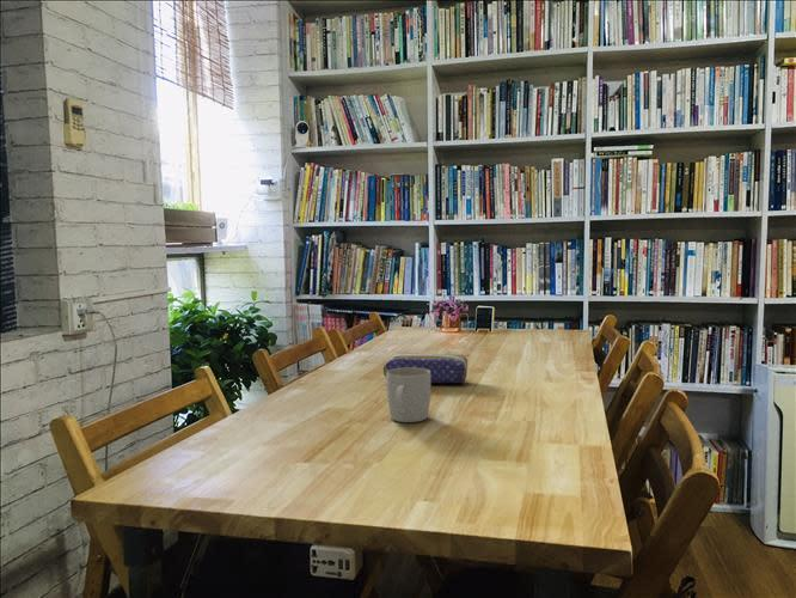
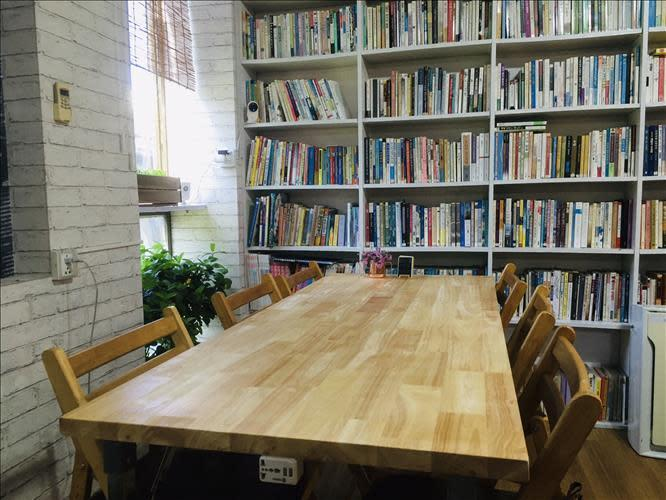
- pencil case (425, 367)
- mug (406, 396)
